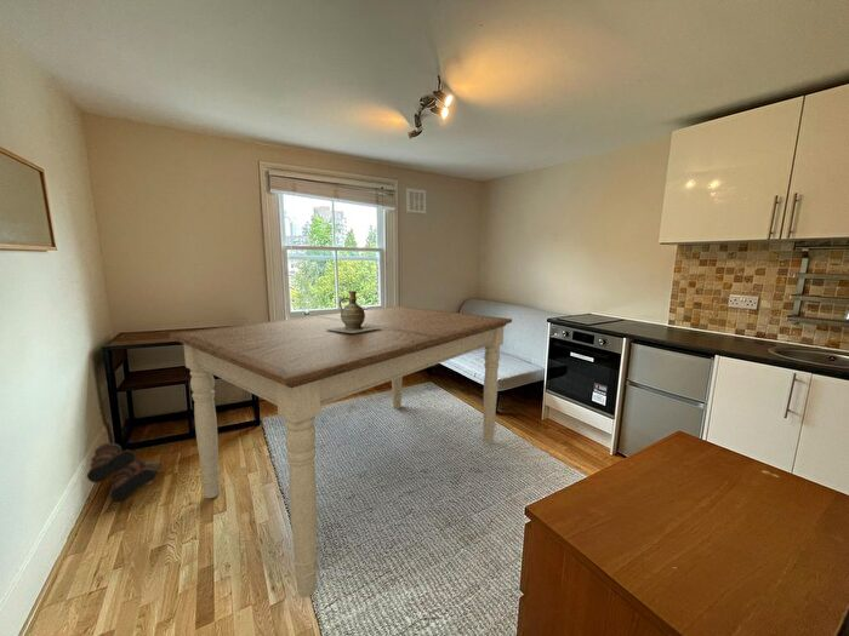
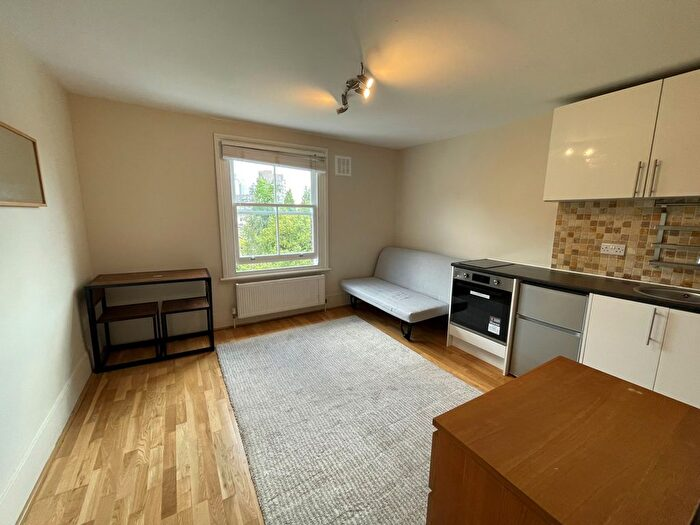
- ceramic jug (354, 310)
- dining table (365, 389)
- boots (125, 463)
